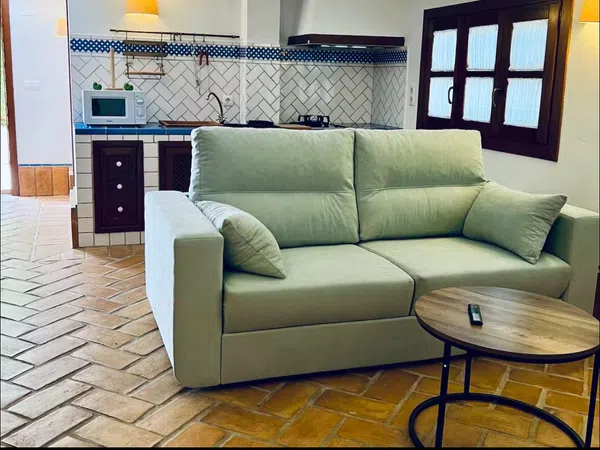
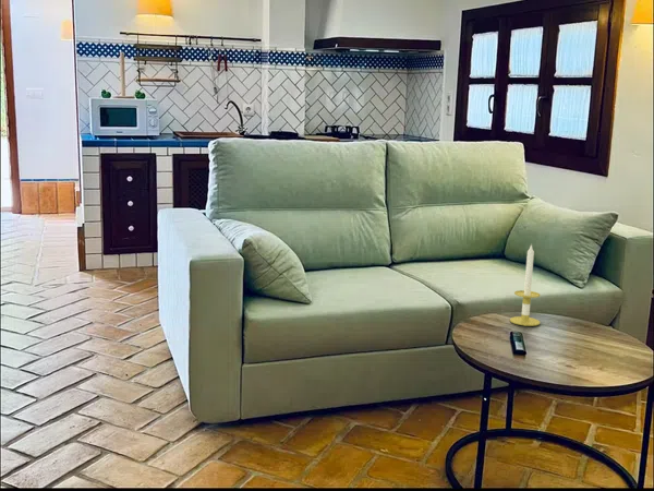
+ candle (528, 283)
